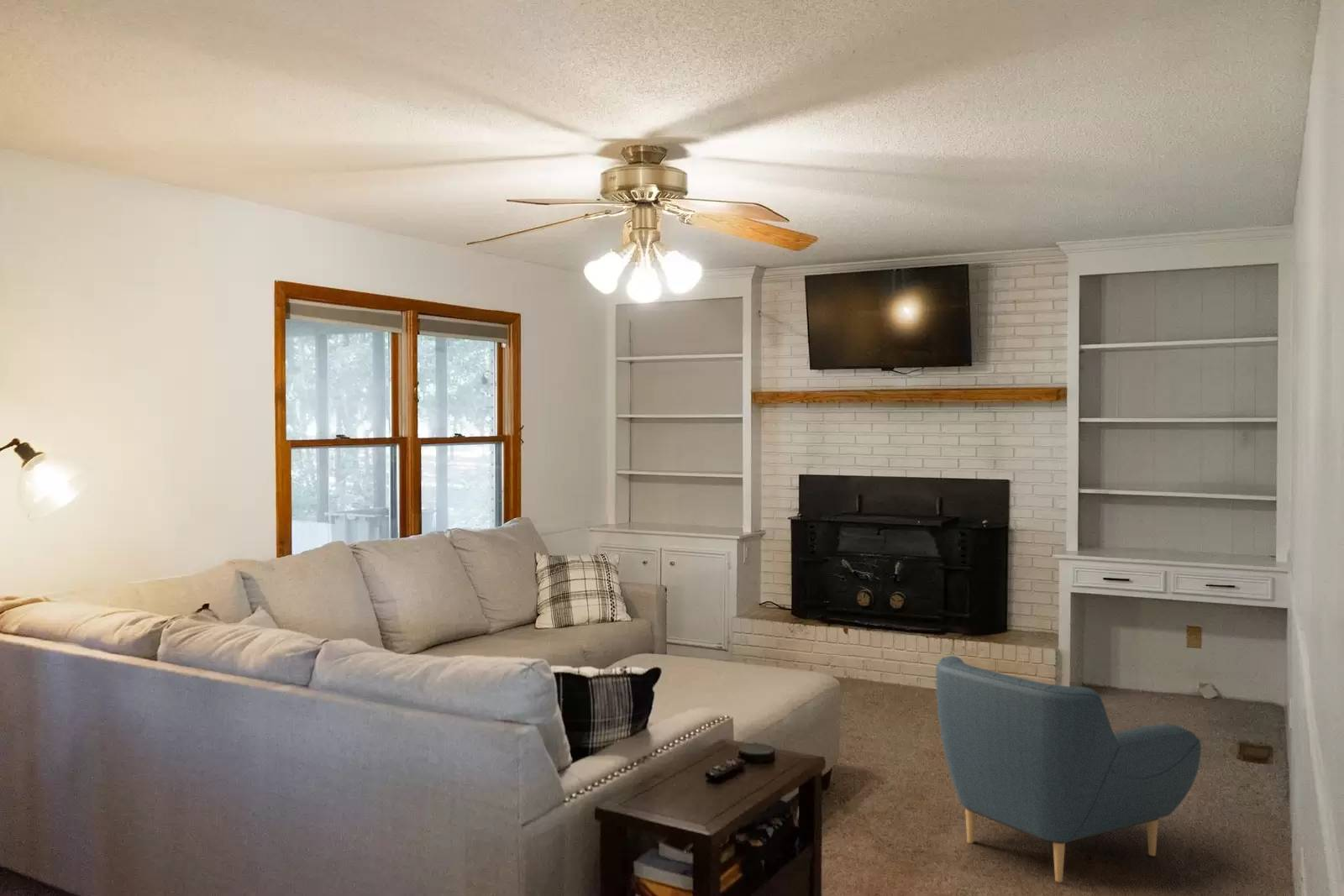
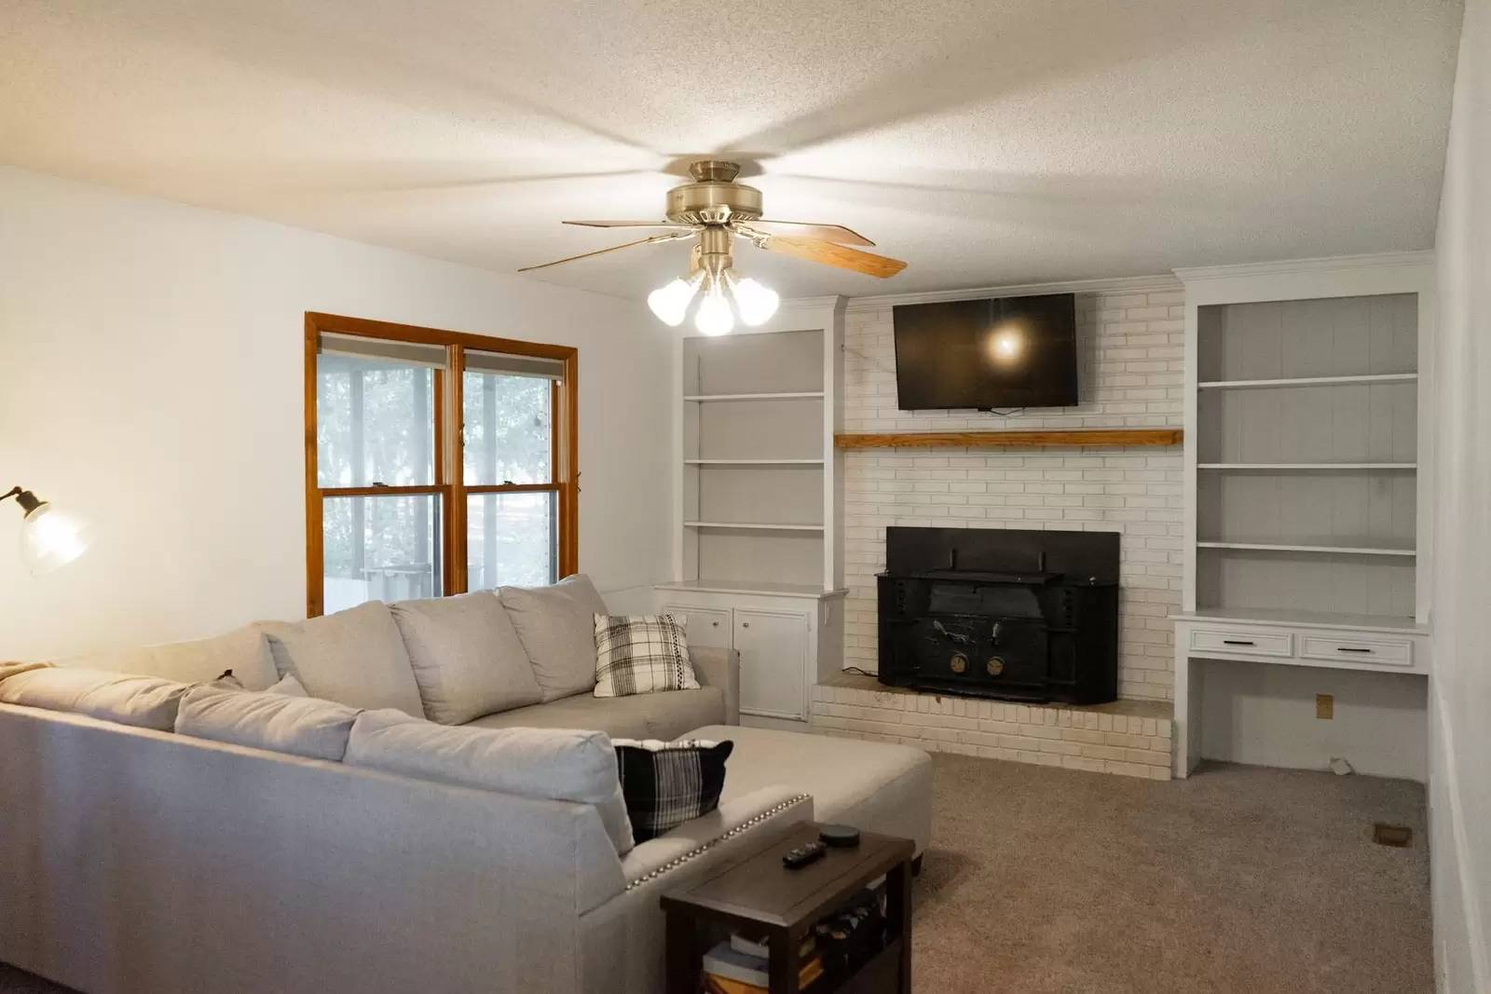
- armchair (1063, 754)
